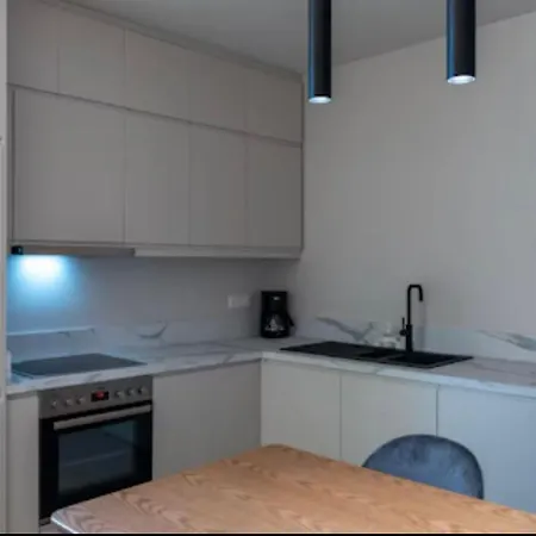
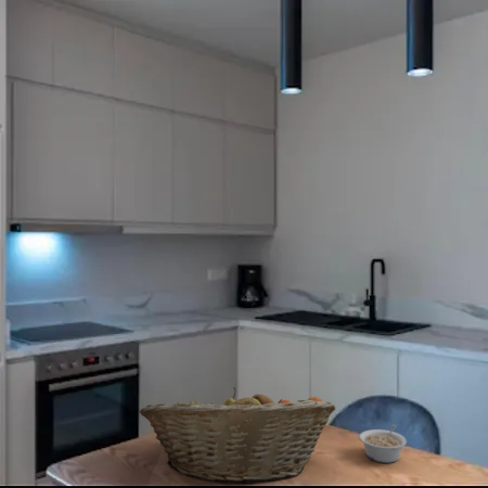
+ fruit basket (237, 424)
+ legume (382, 444)
